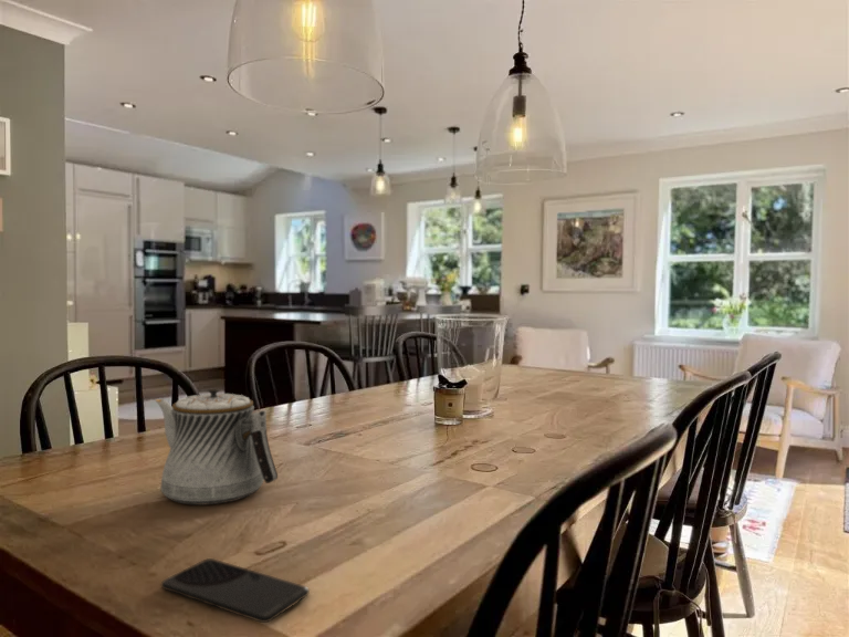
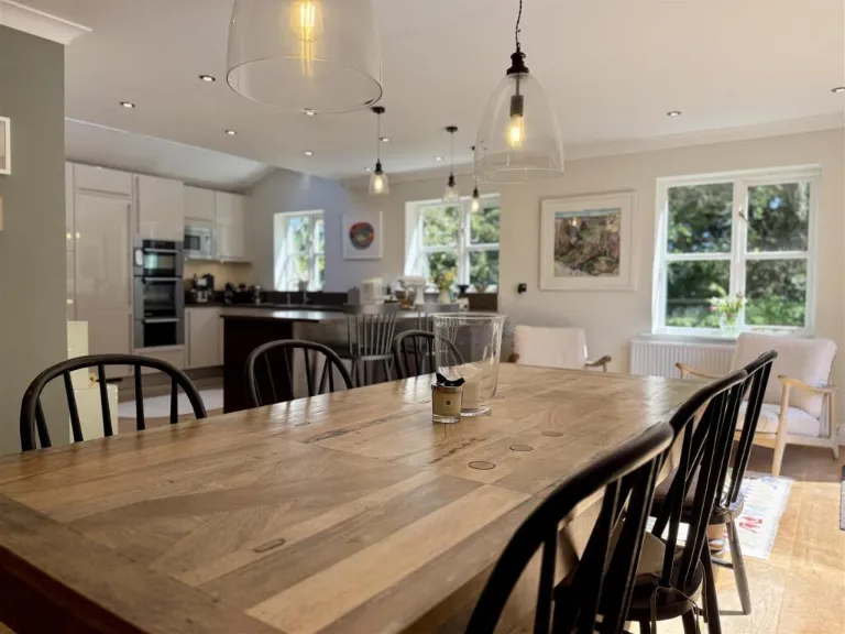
- smartphone (234, 587)
- teapot (211, 439)
